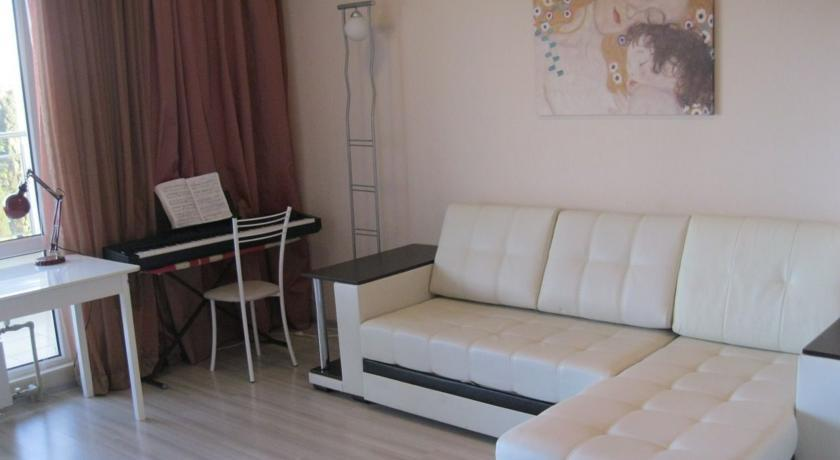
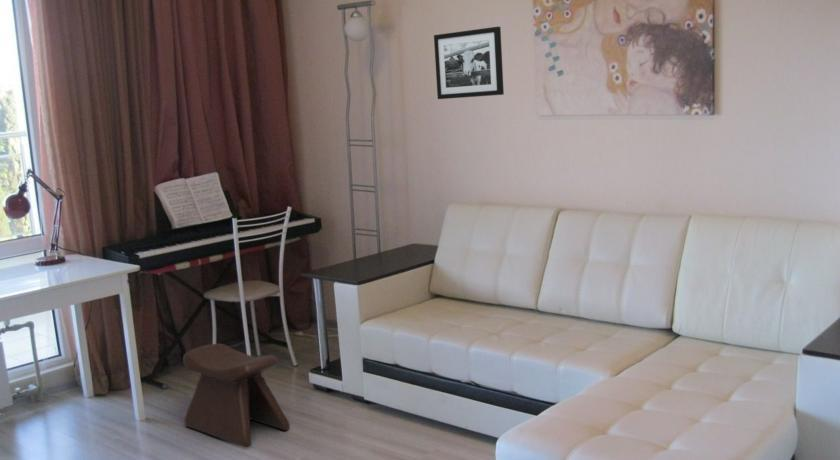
+ picture frame (467, 64)
+ stool (232, 390)
